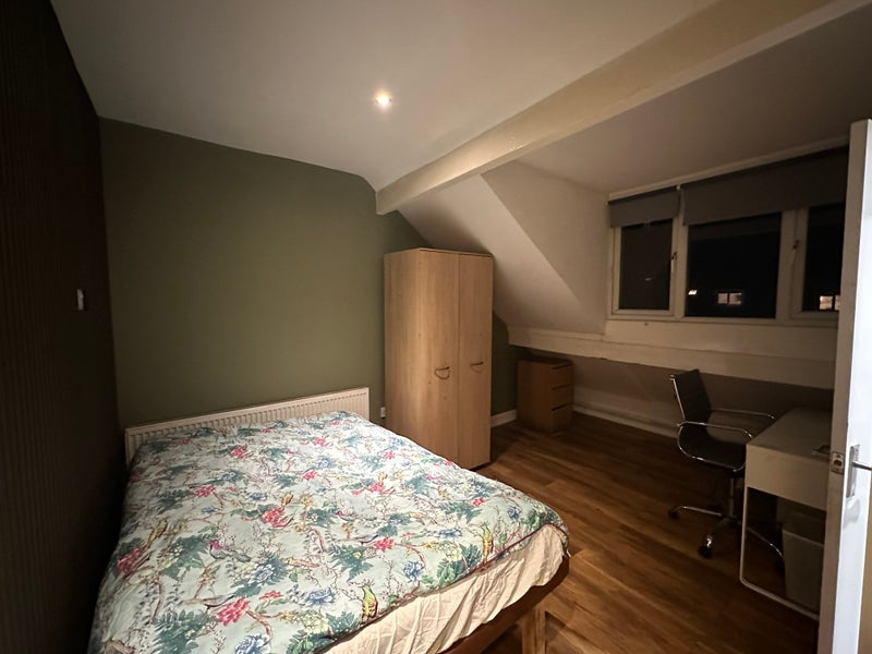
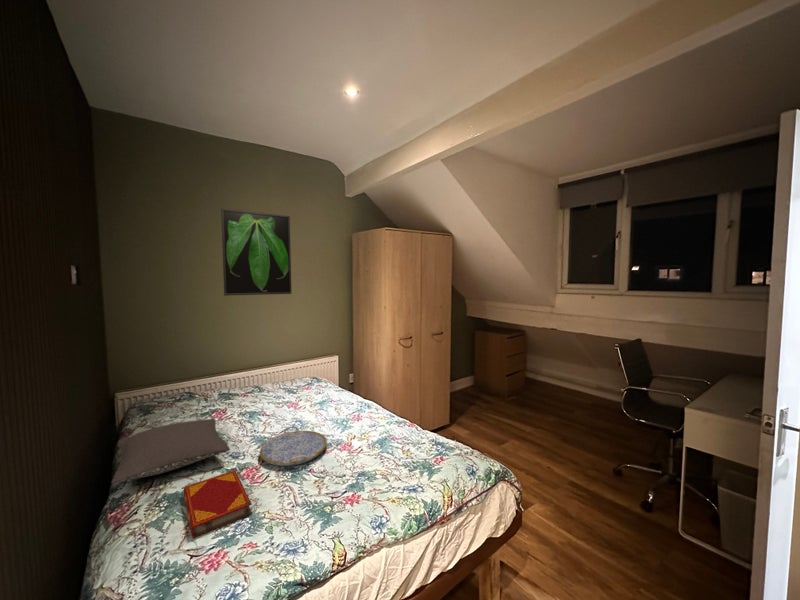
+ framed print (258, 253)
+ pillow (172, 445)
+ serving tray (294, 446)
+ hardback book (216, 499)
